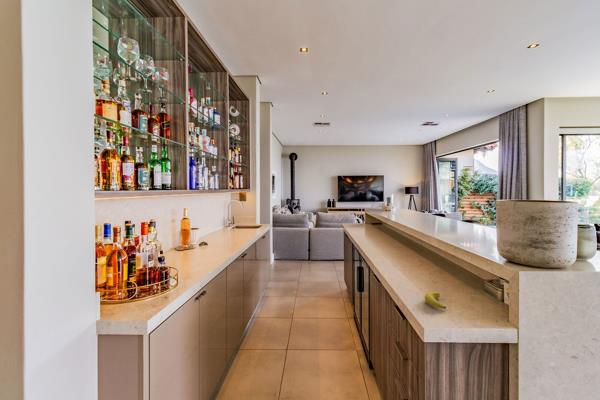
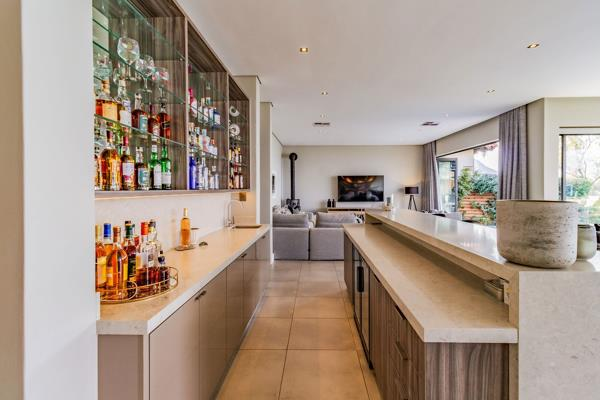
- banana (434, 298)
